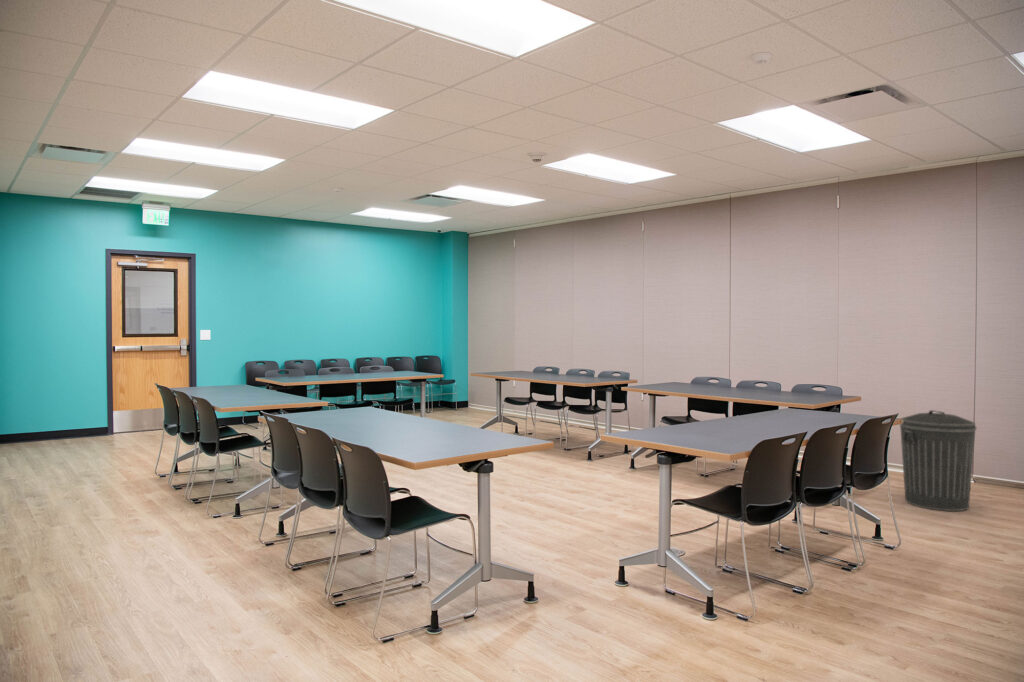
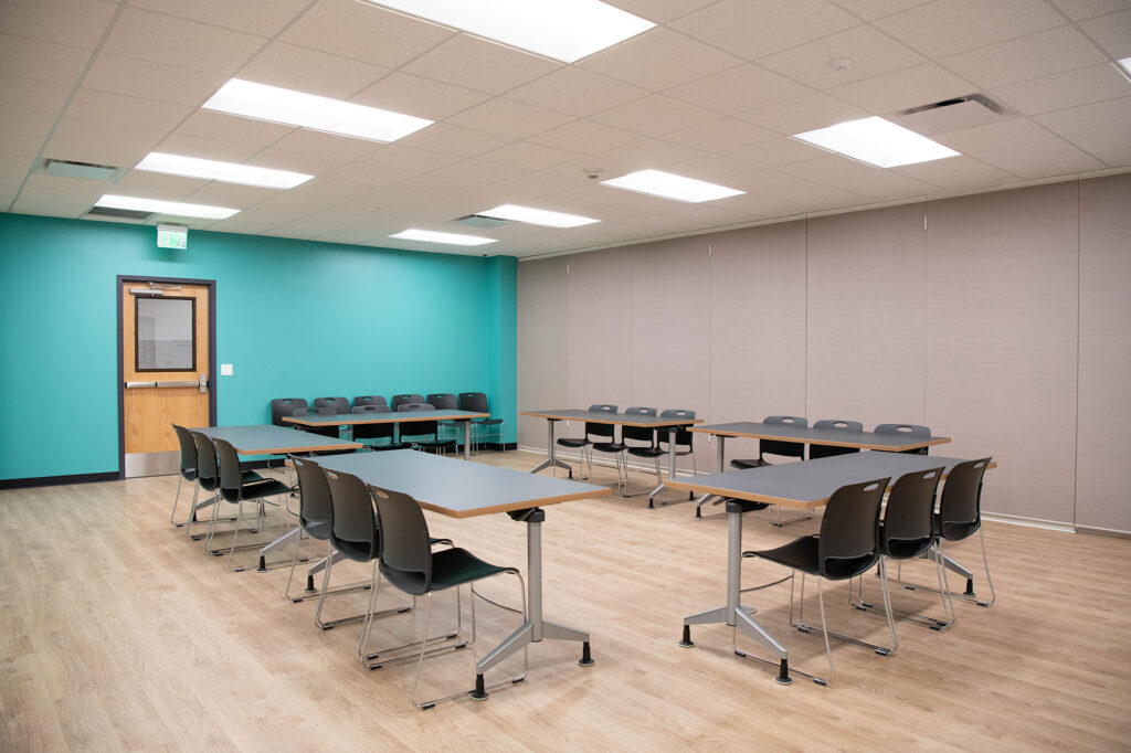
- trash can (936, 457)
